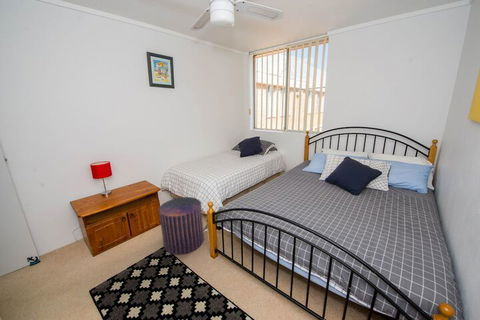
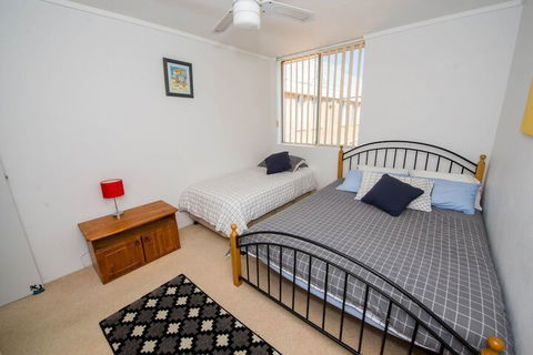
- pouf (182, 223)
